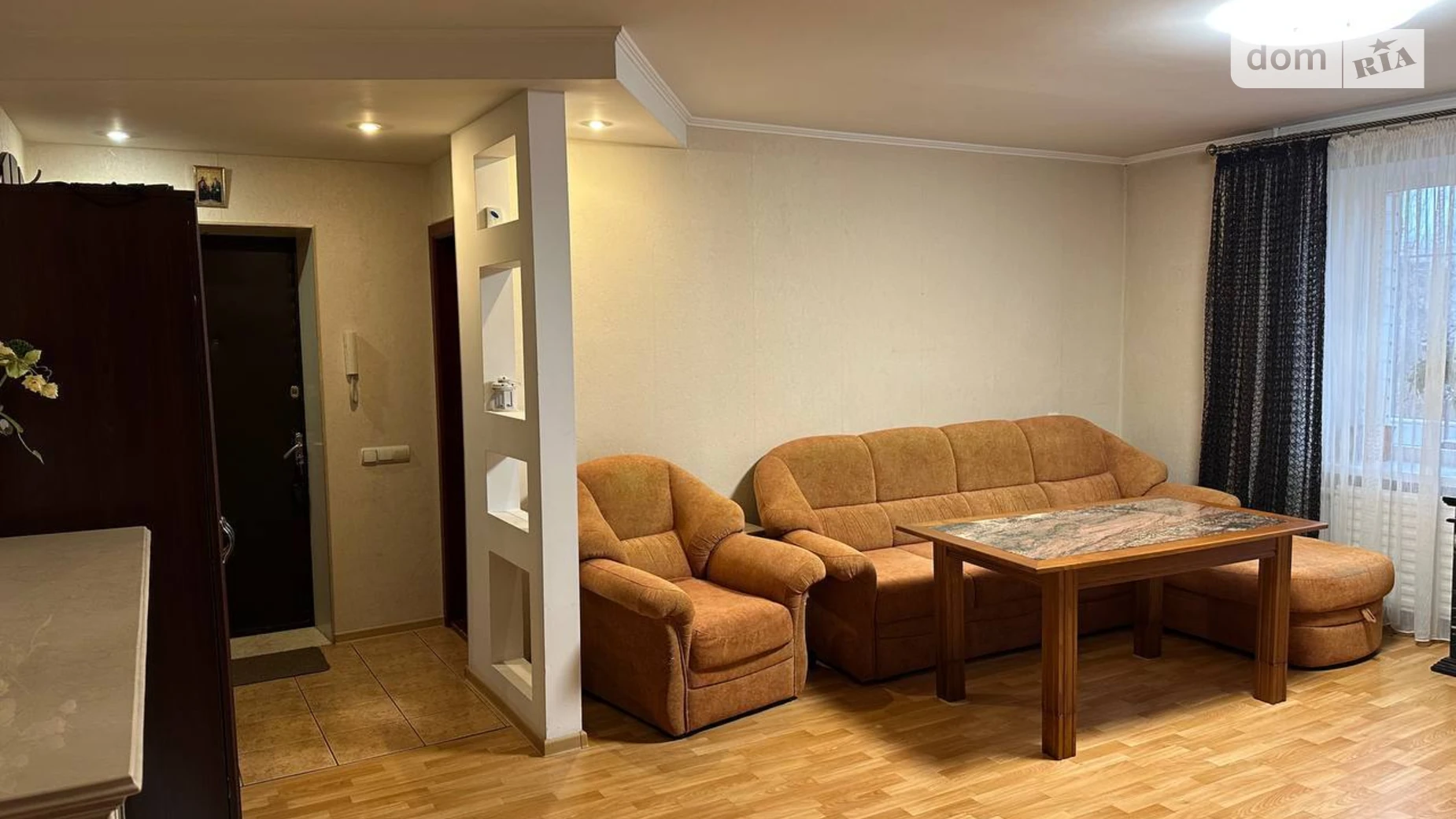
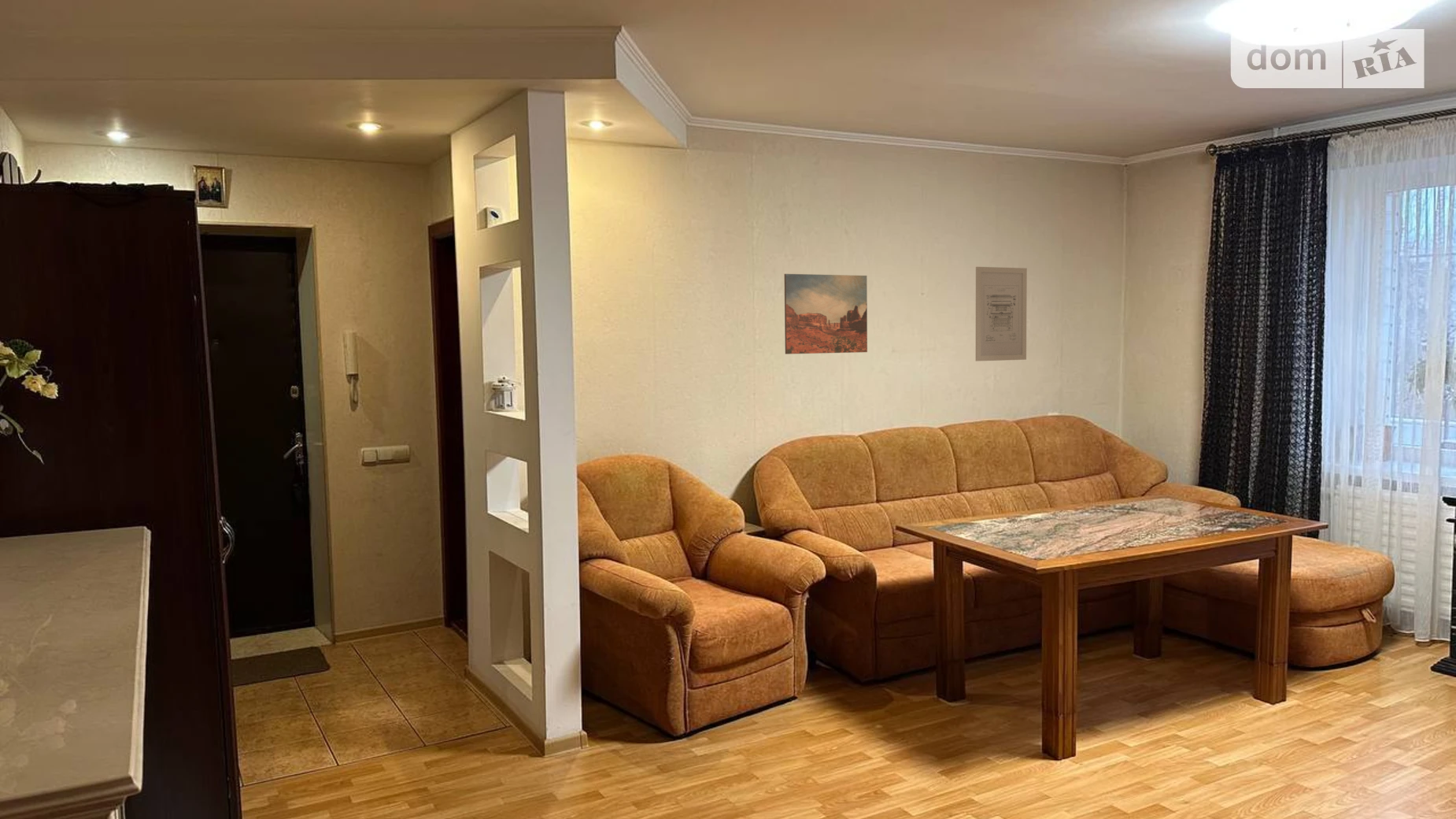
+ wall art (826, 313)
+ wall art (1001, 313)
